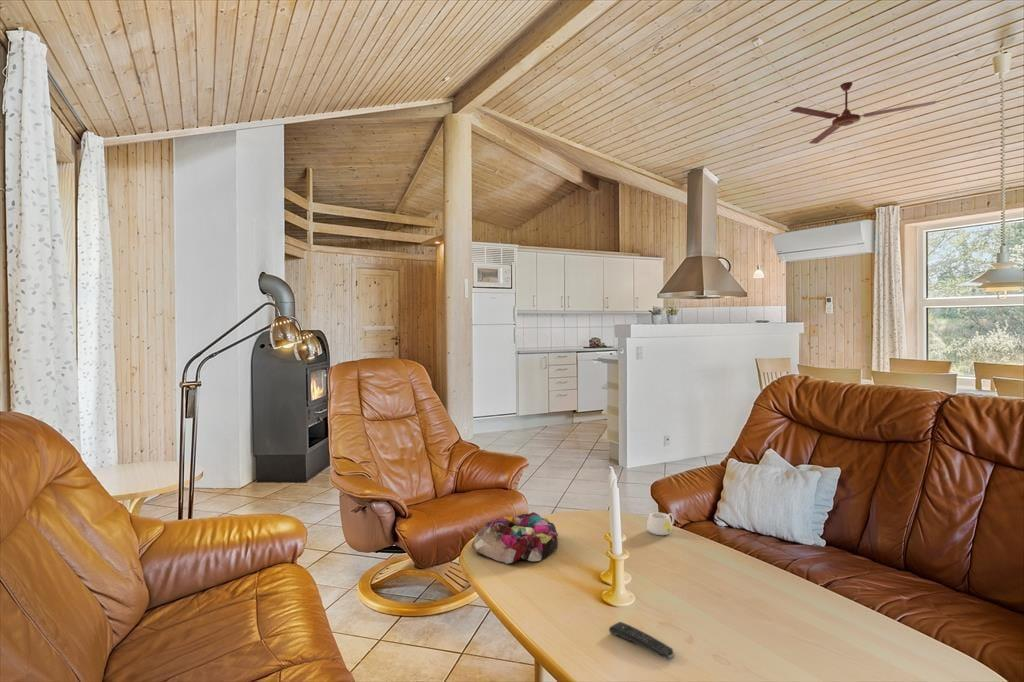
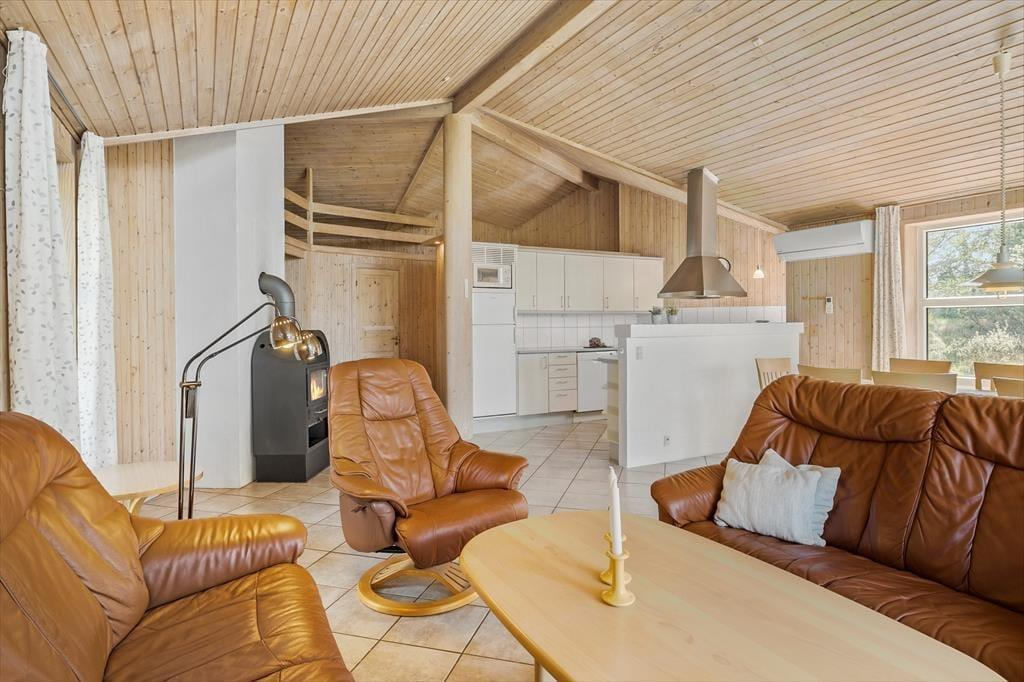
- remote control (642, 639)
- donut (517, 532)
- ceiling fan (865, 113)
- mug (662, 522)
